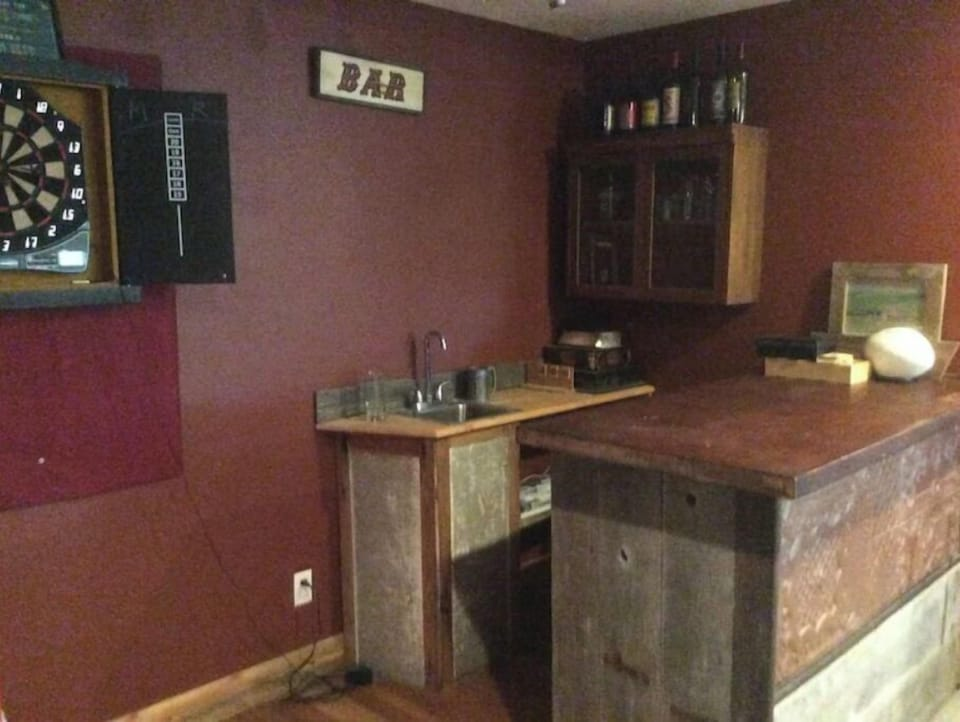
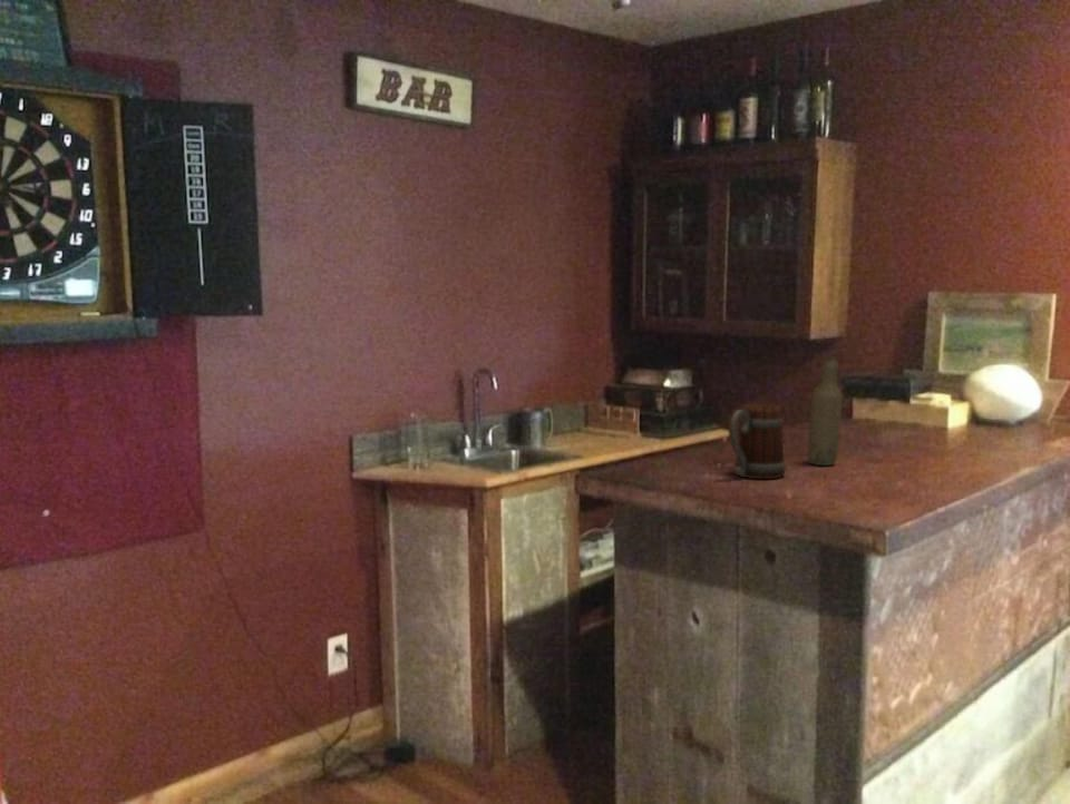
+ beer mug (753, 441)
+ bottle (825, 411)
